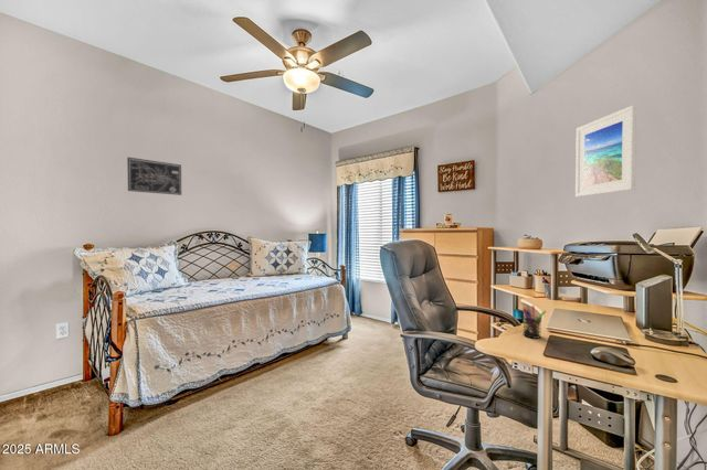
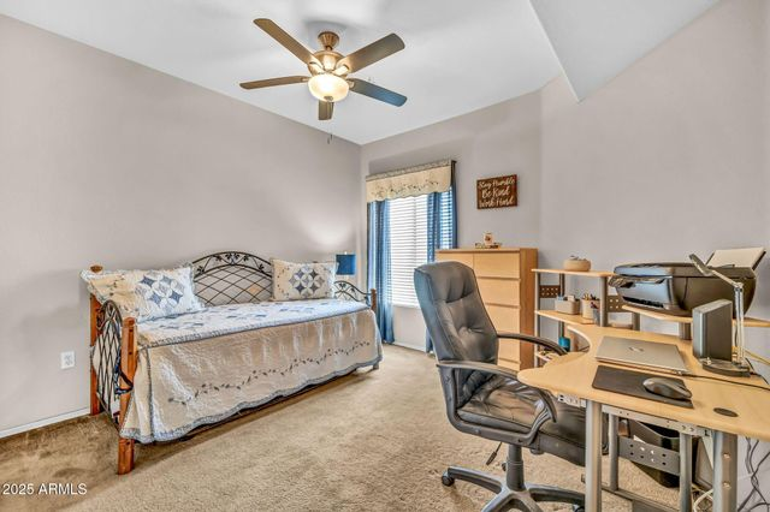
- pen holder (534, 320)
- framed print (602, 156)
- wall art (156, 177)
